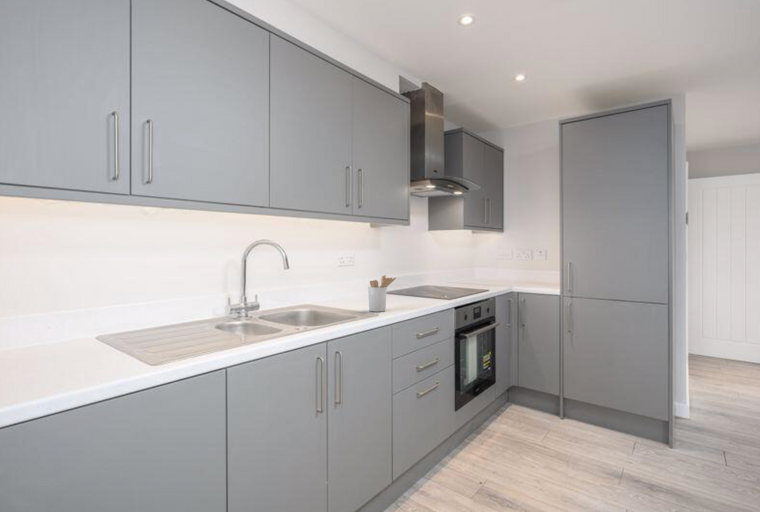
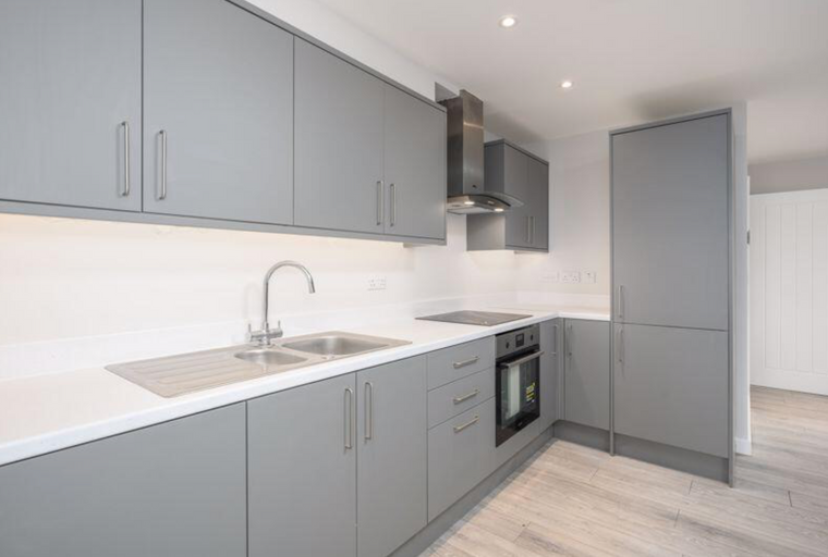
- utensil holder (381, 293)
